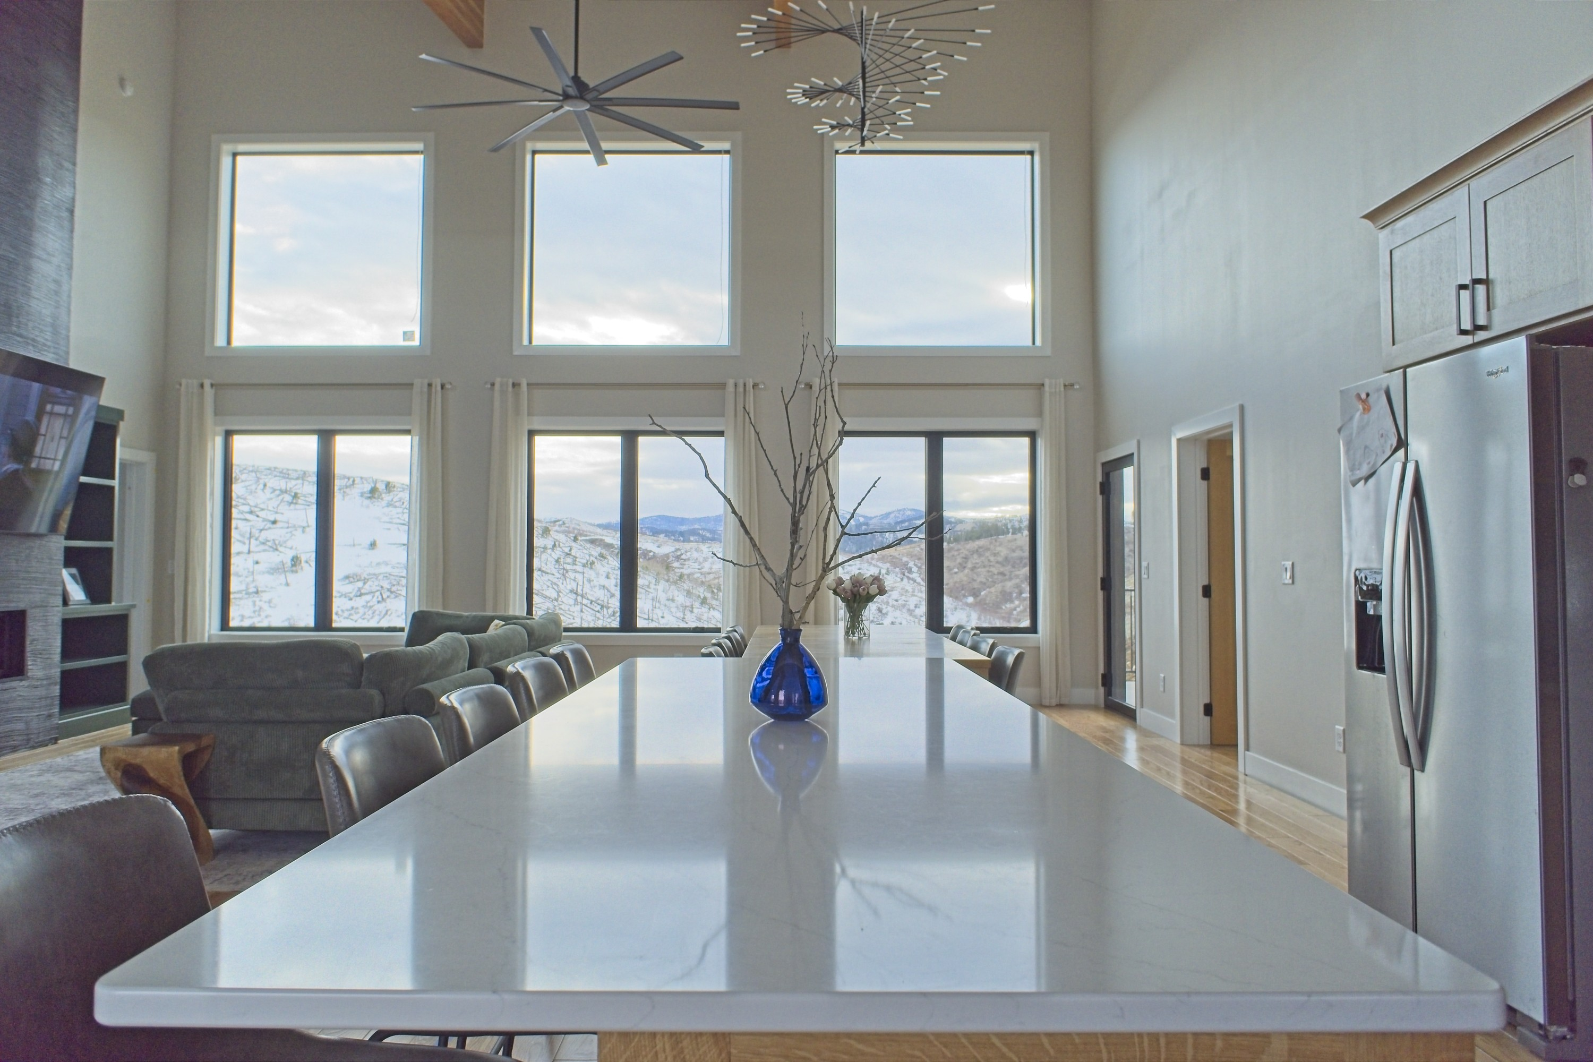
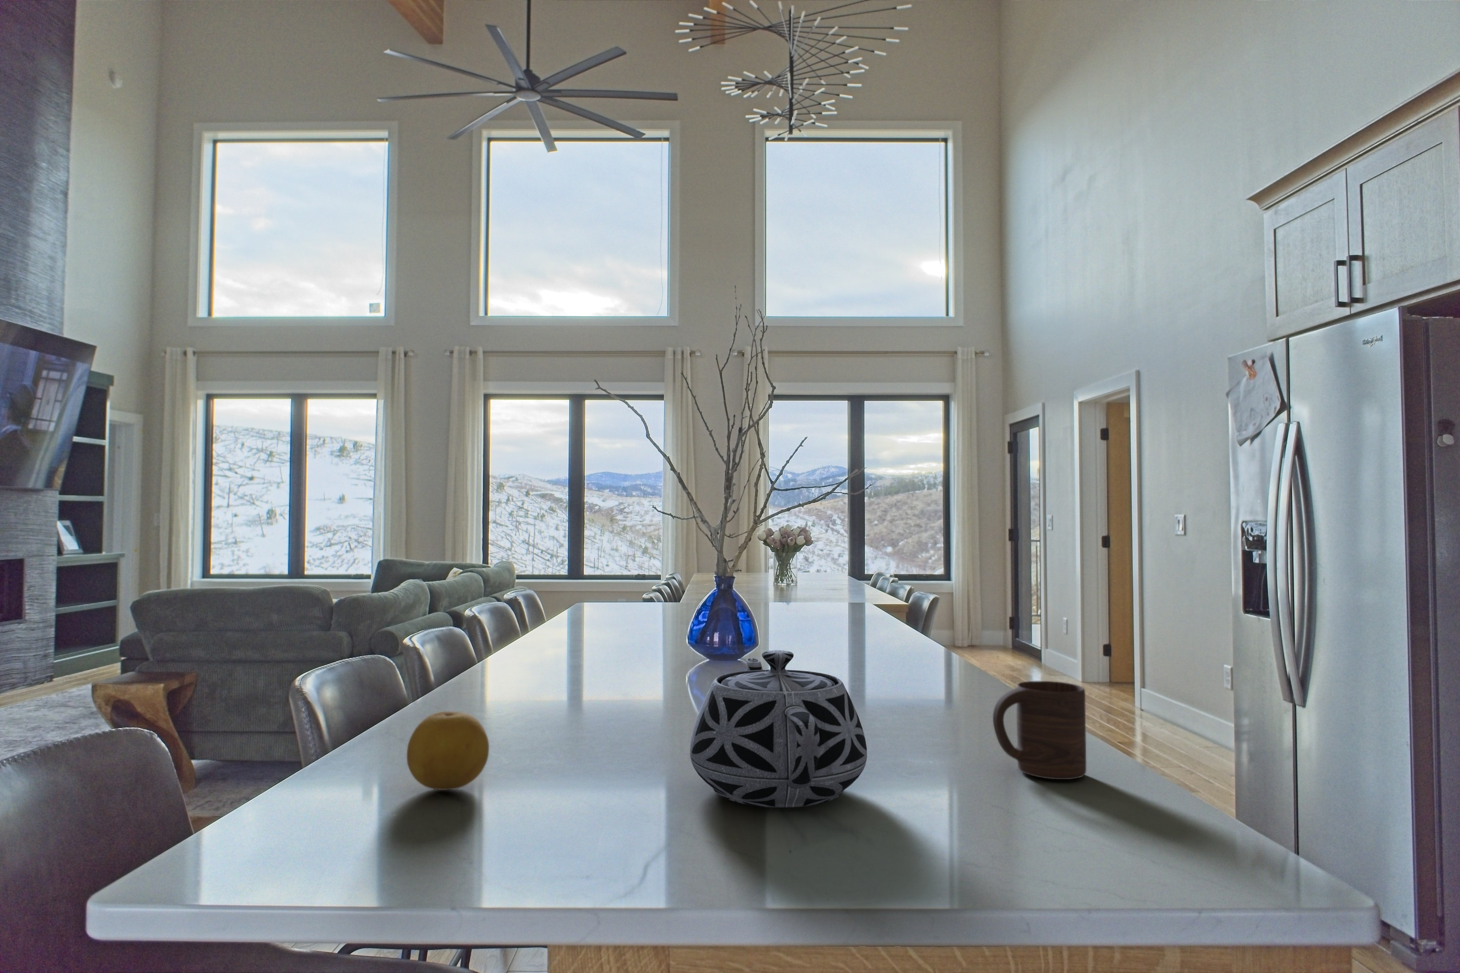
+ teapot (776, 719)
+ fruit (449, 750)
+ cup (1044, 730)
